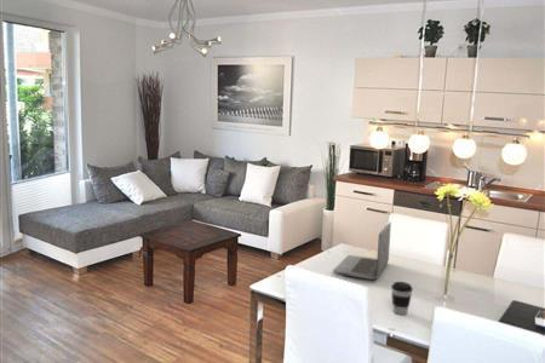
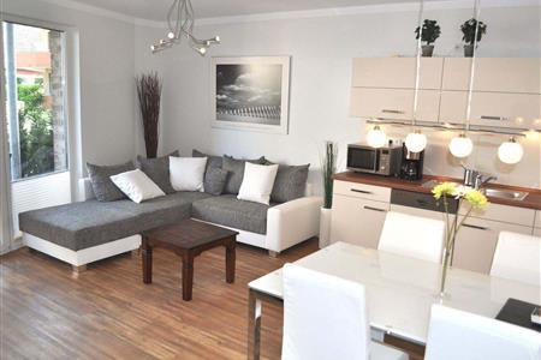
- coffee cup (401, 298)
- laptop (362, 257)
